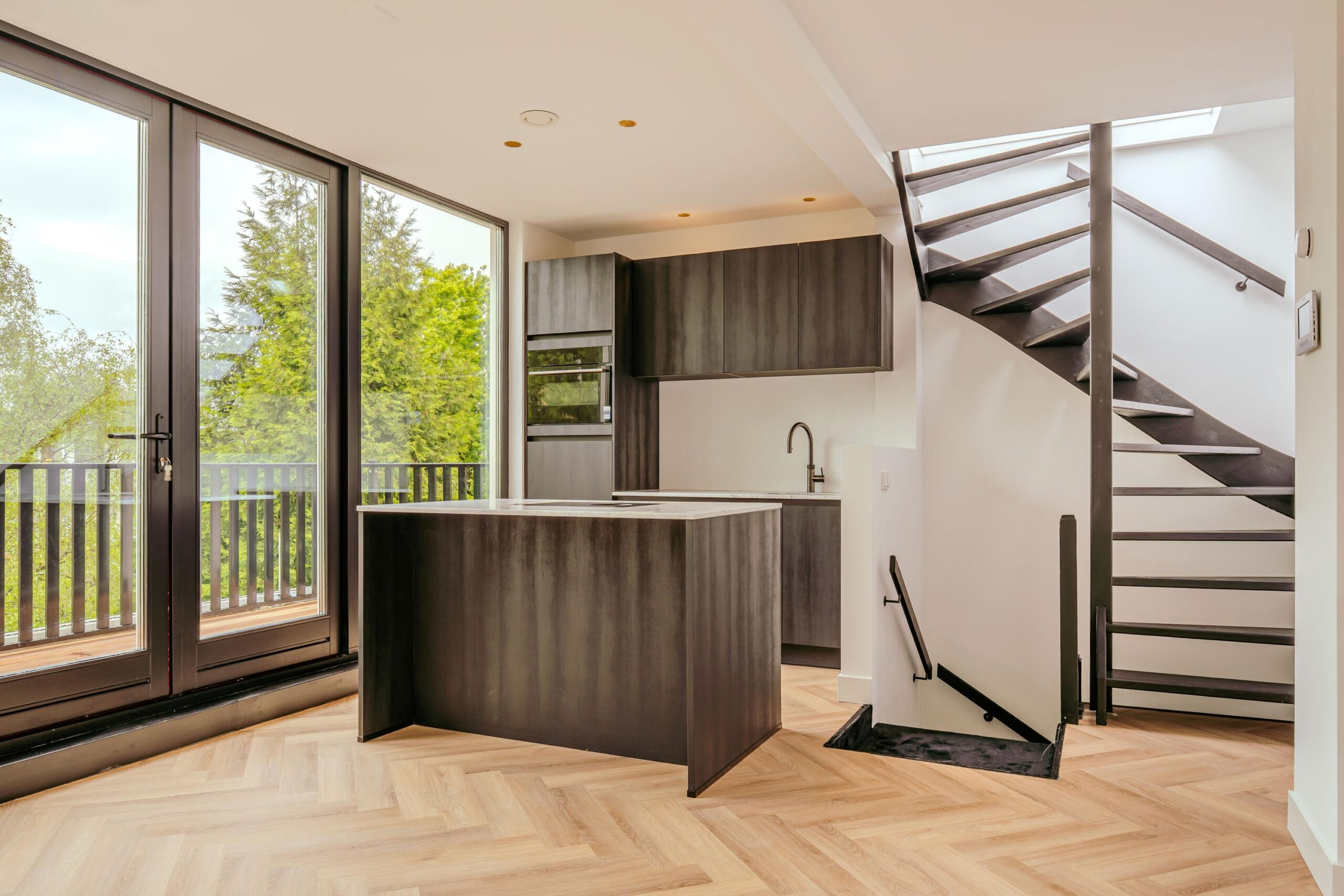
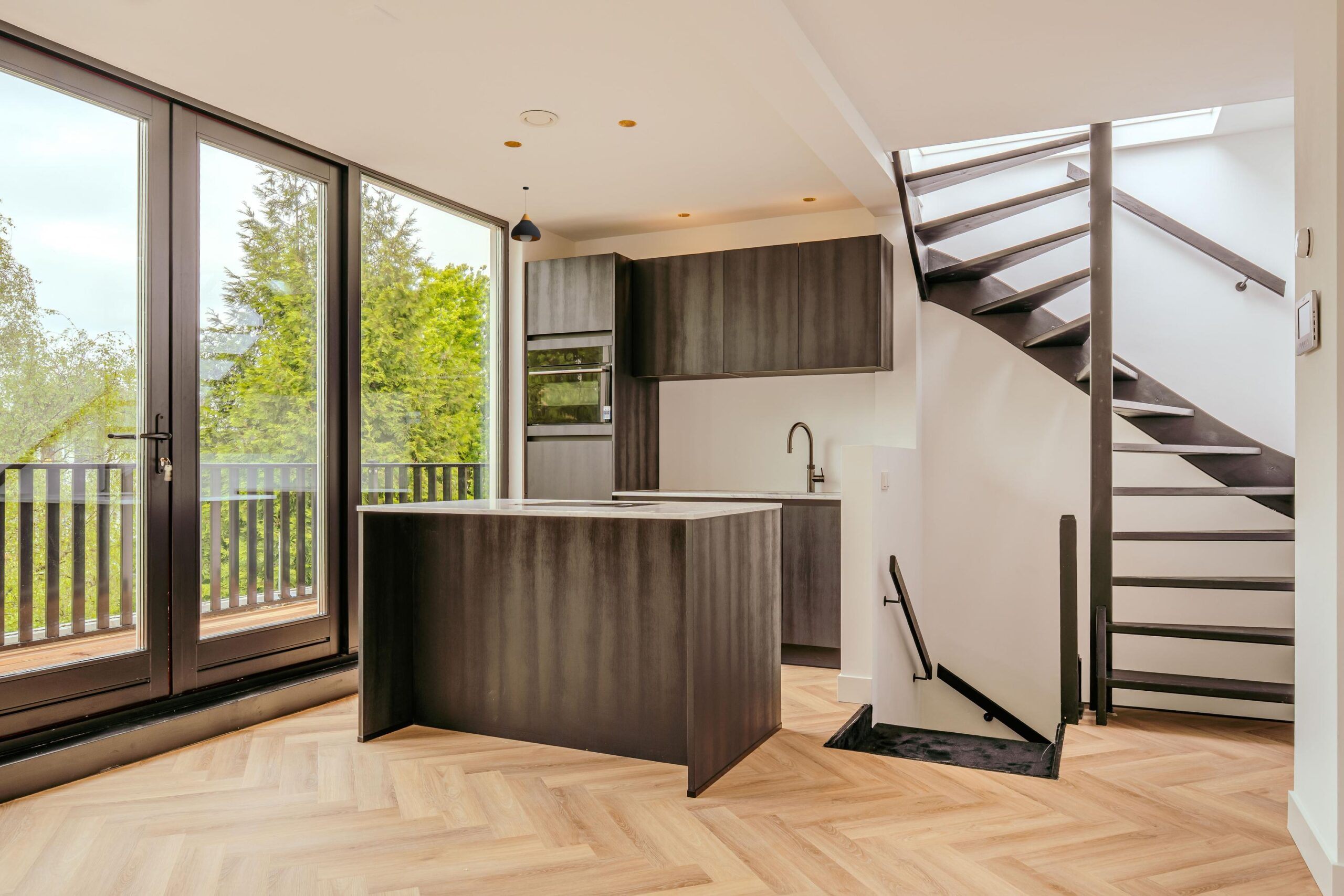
+ pendant light (526, 214)
